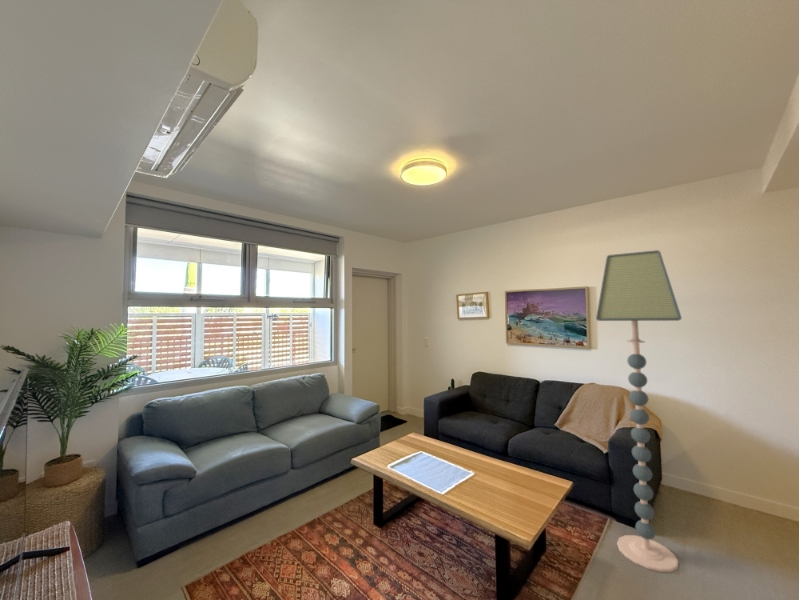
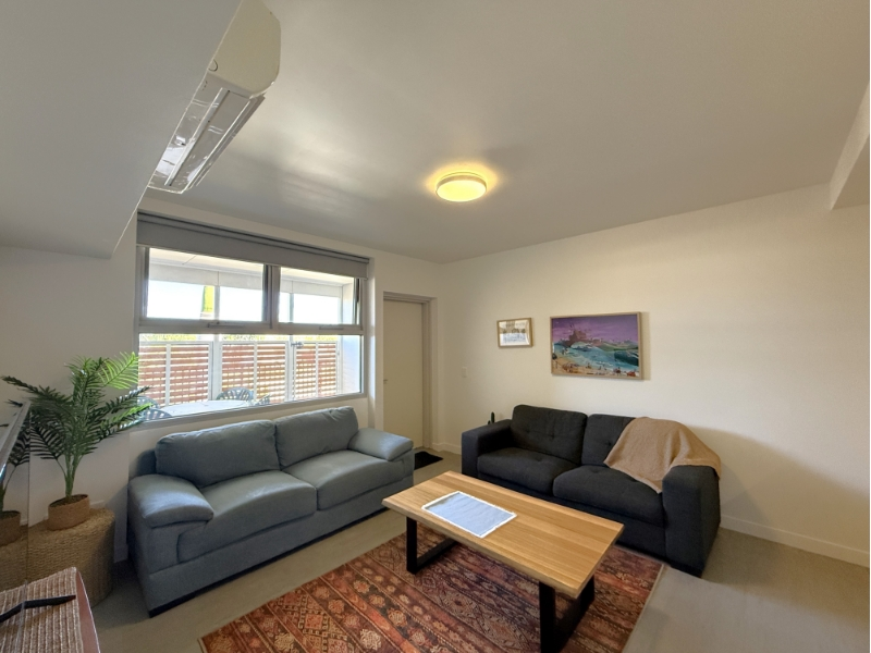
- floor lamp (638, 400)
